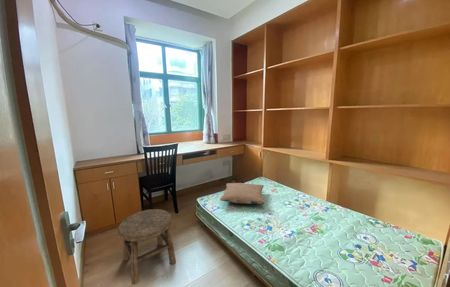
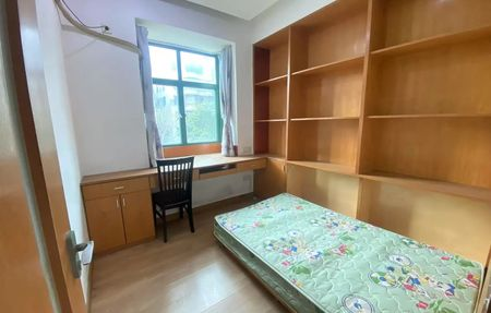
- stool (147, 239)
- pillow (243, 192)
